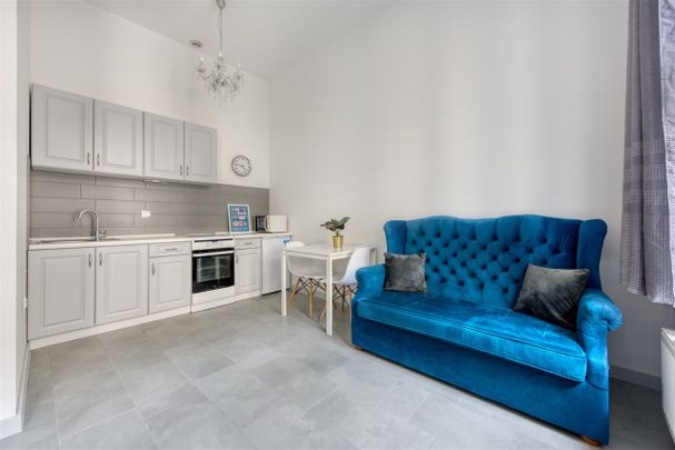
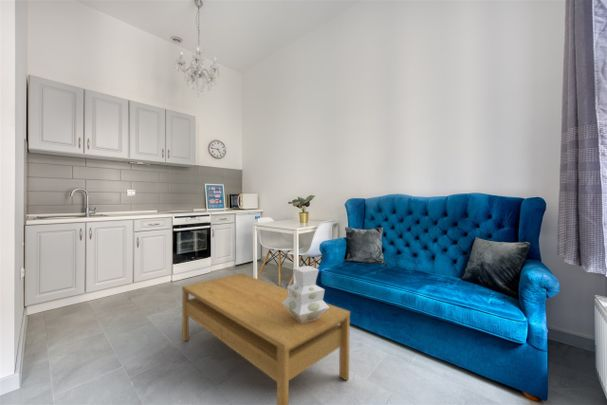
+ coffee table (255, 326)
+ vase (305, 292)
